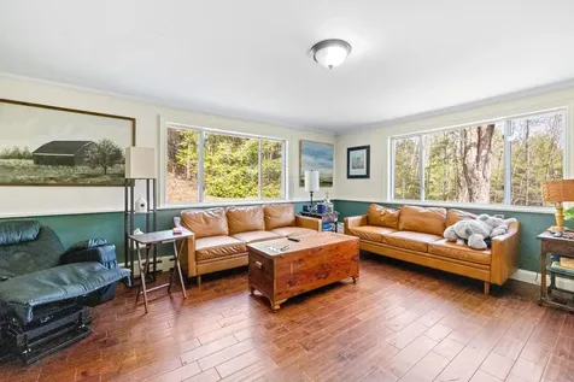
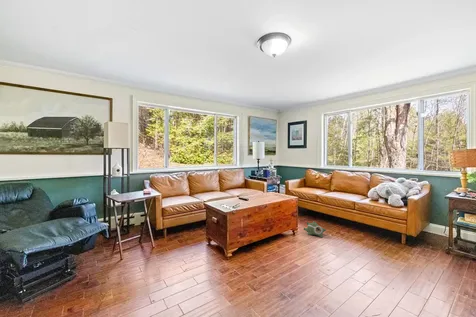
+ plush toy (314, 228)
